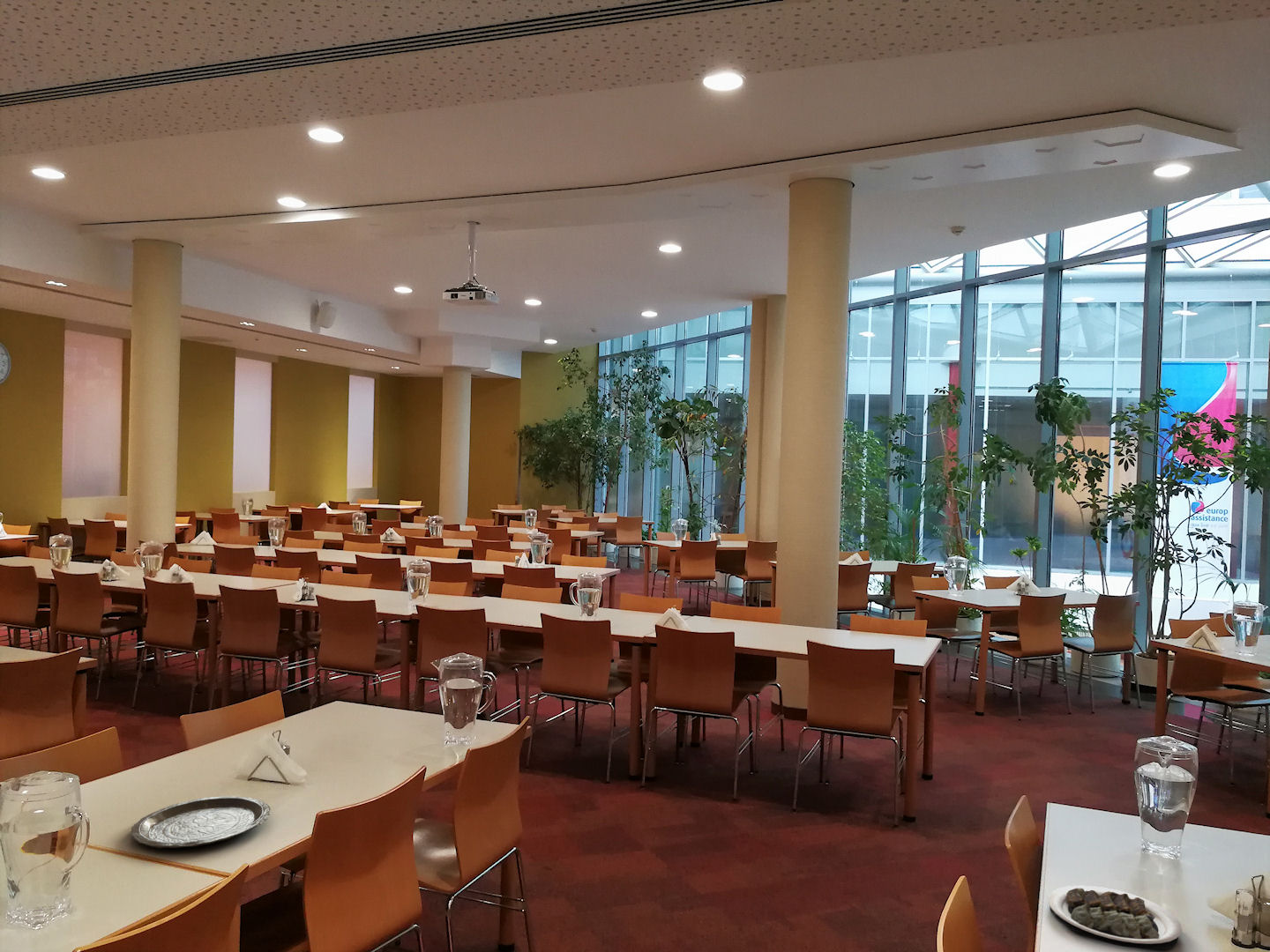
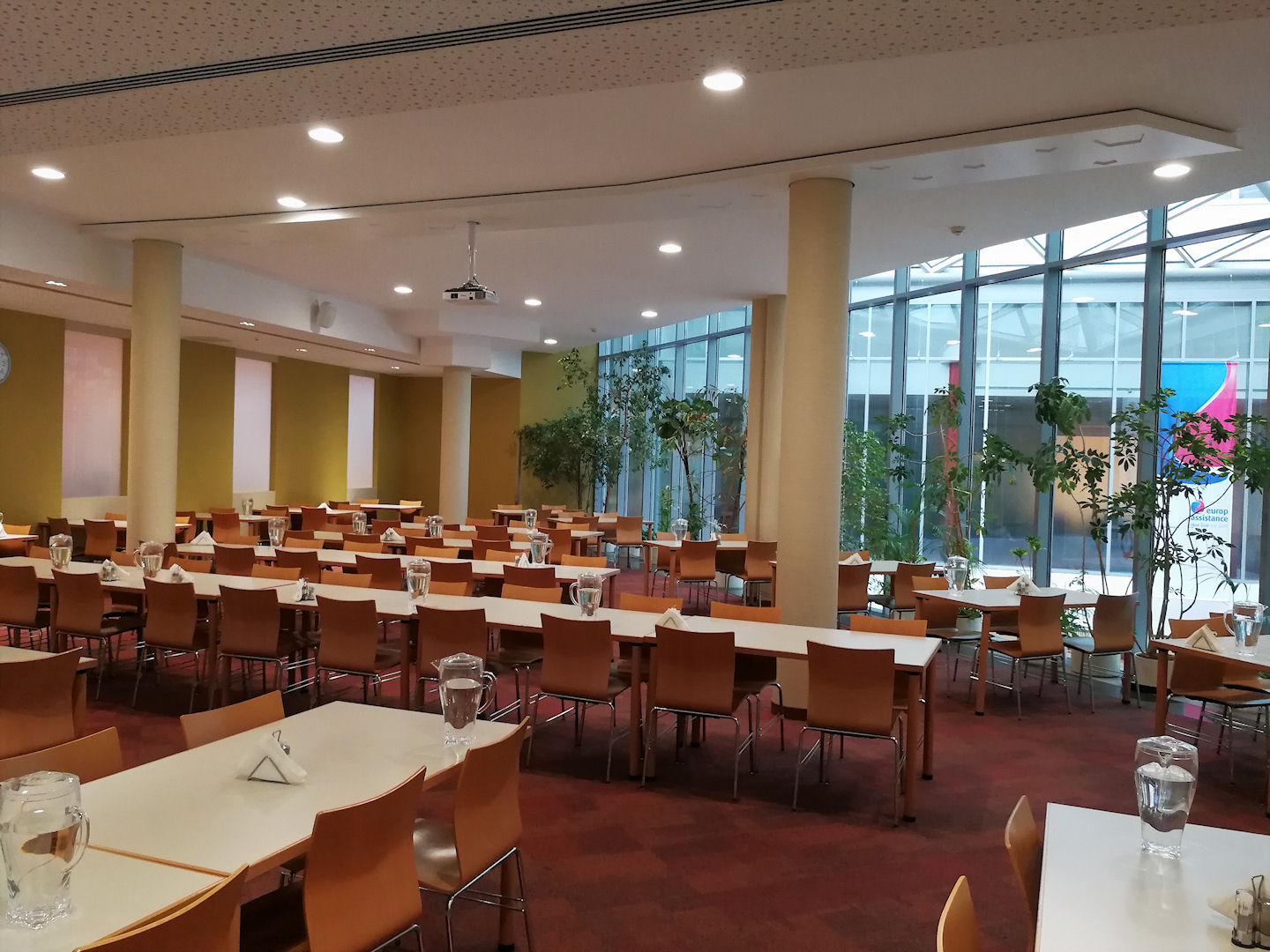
- plate (1112, 911)
- plate (202, 822)
